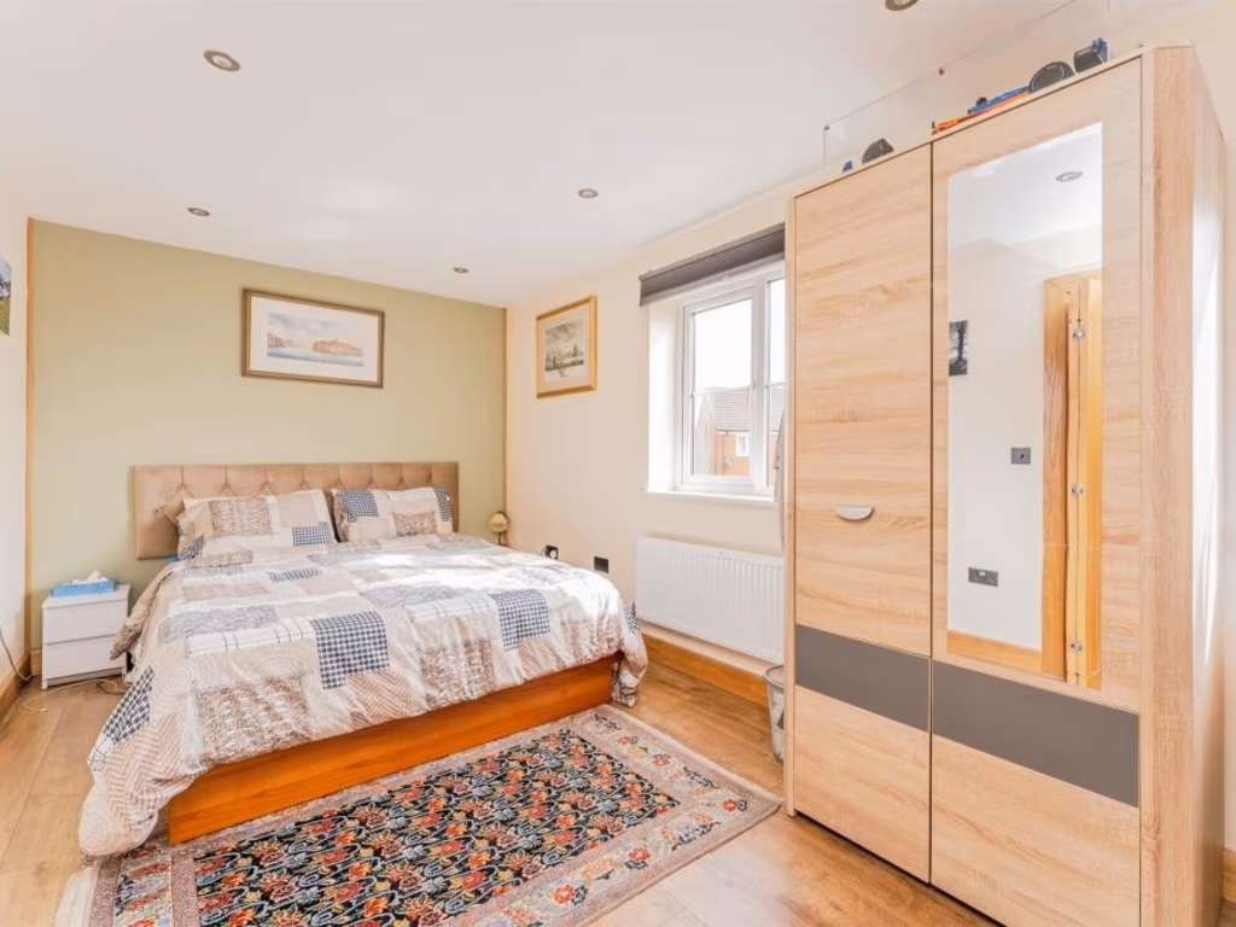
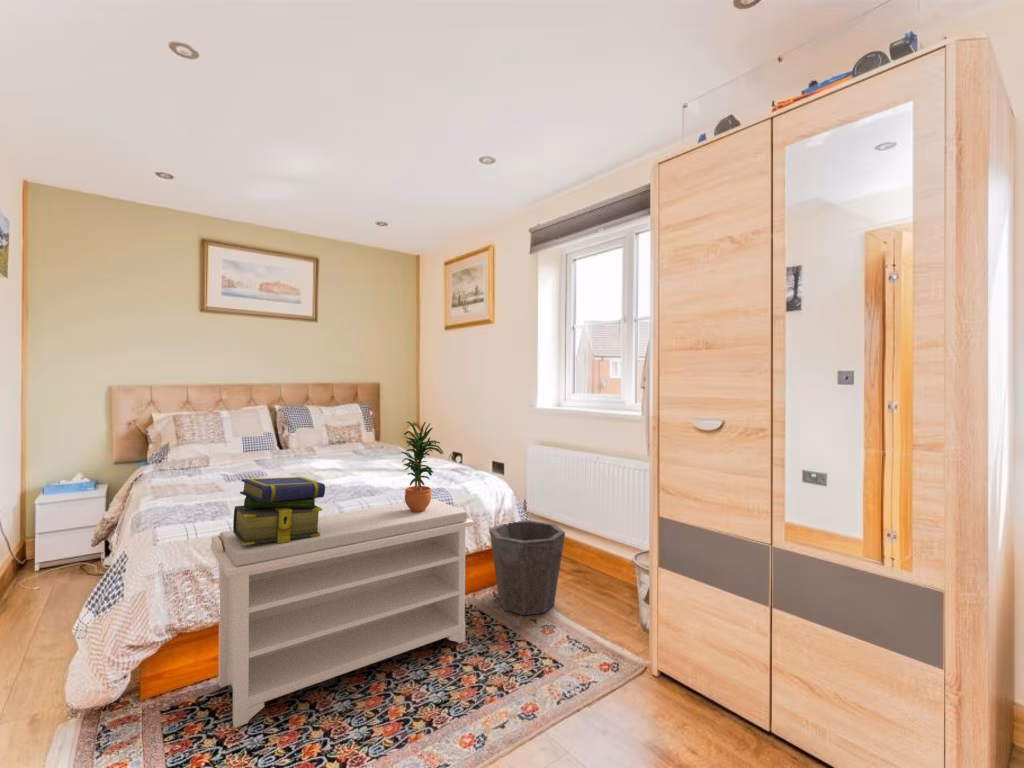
+ waste bin (526, 566)
+ potted plant (422, 465)
+ stack of books (280, 505)
+ bench (352, 590)
